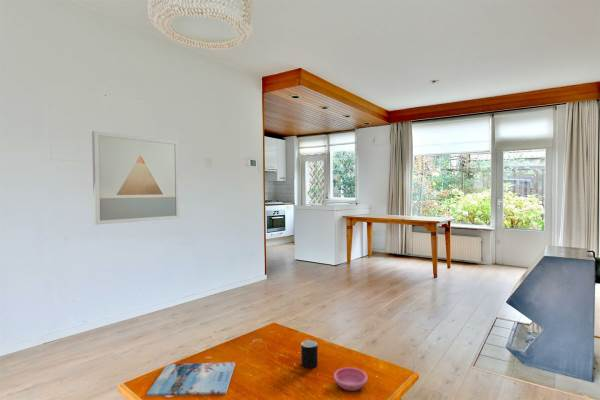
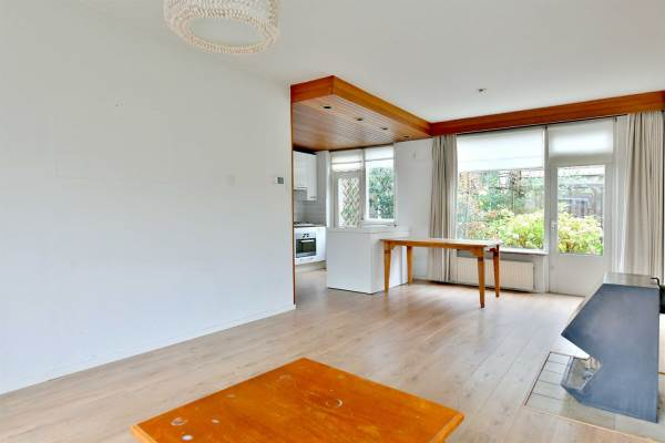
- cup (309, 352)
- saucer (350, 379)
- wall art (139, 179)
- magazine (194, 377)
